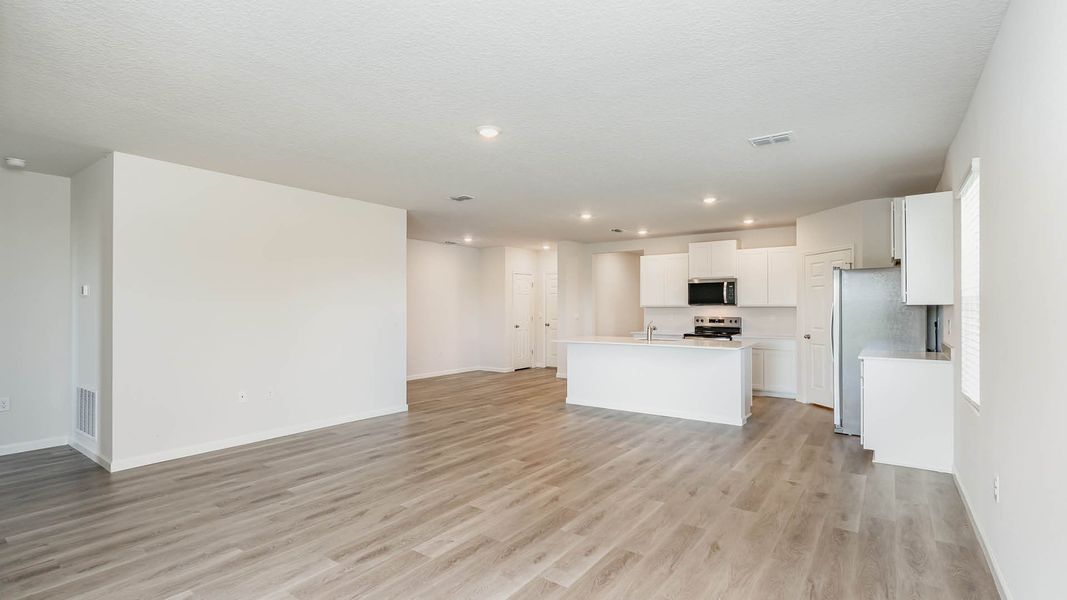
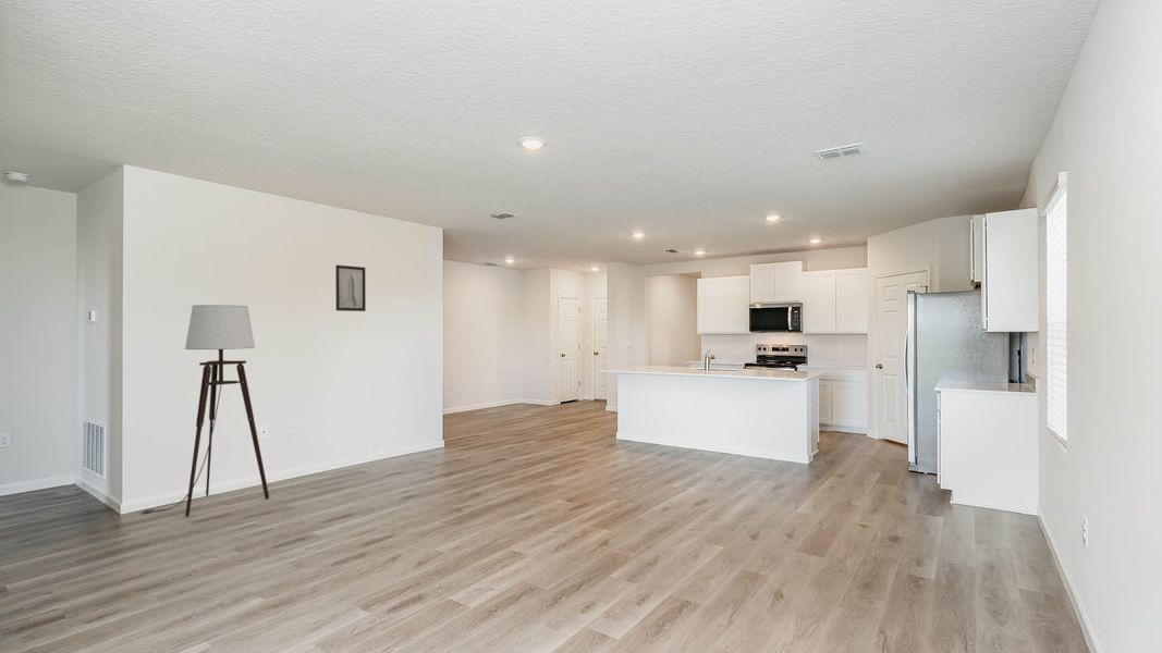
+ wall art (351, 288)
+ floor lamp (205, 405)
